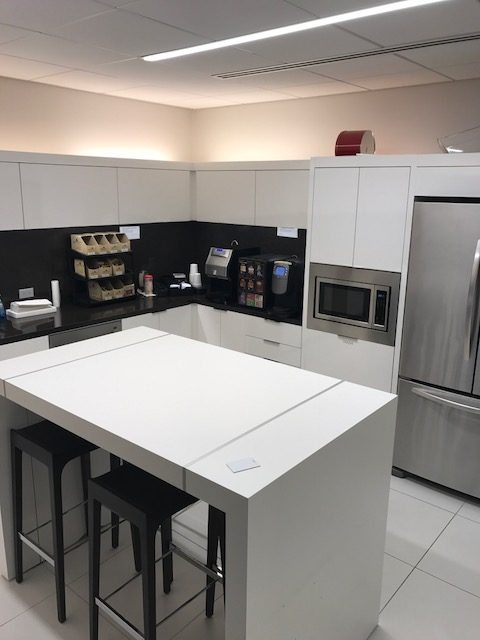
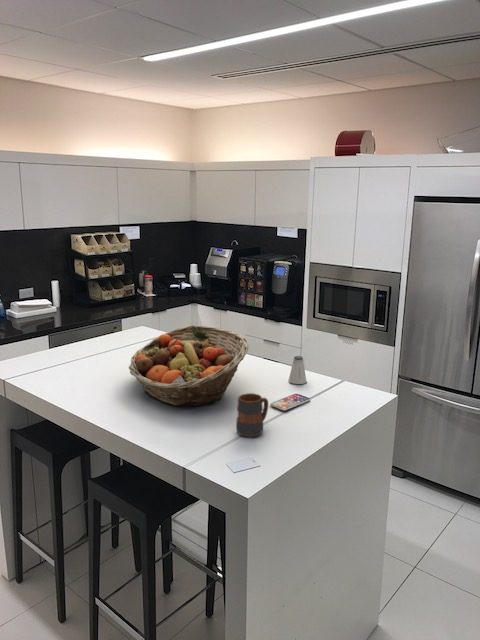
+ saltshaker (297, 369)
+ fruit basket (188, 363)
+ mug (253, 413)
+ smartphone (290, 401)
